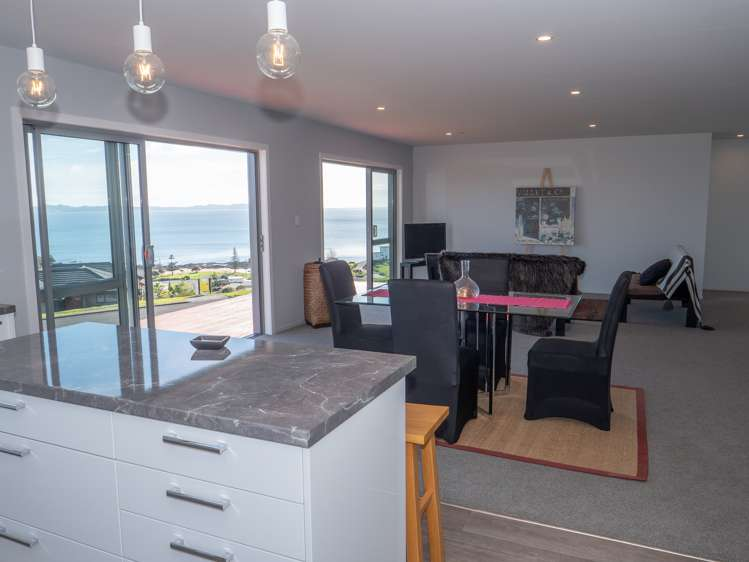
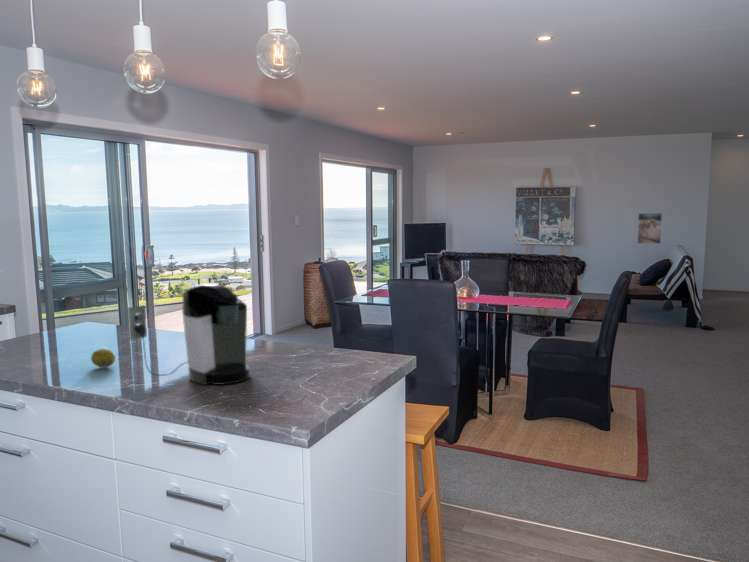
+ coffee maker (200, 333)
+ fruit (103, 358)
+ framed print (649, 228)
